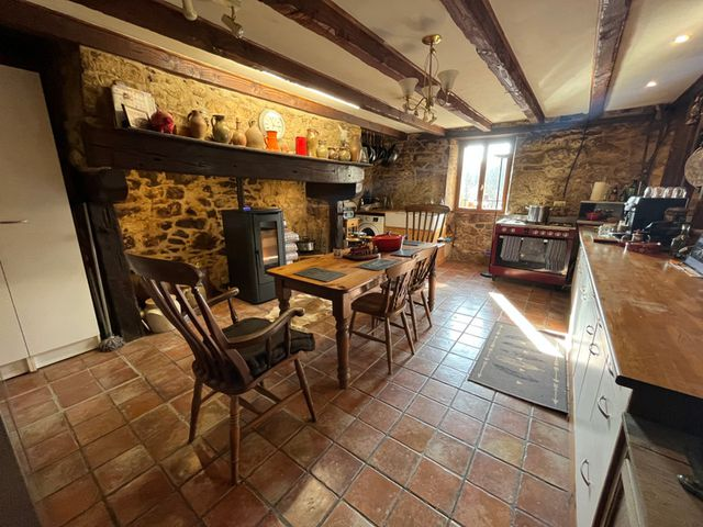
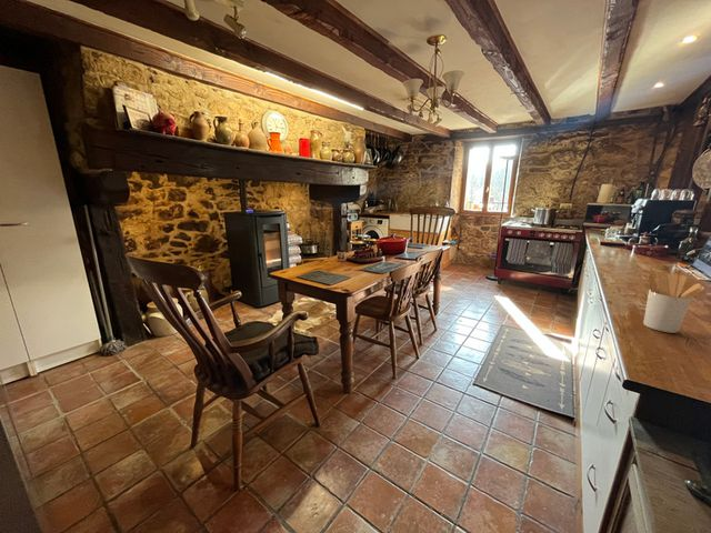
+ utensil holder (667, 300)
